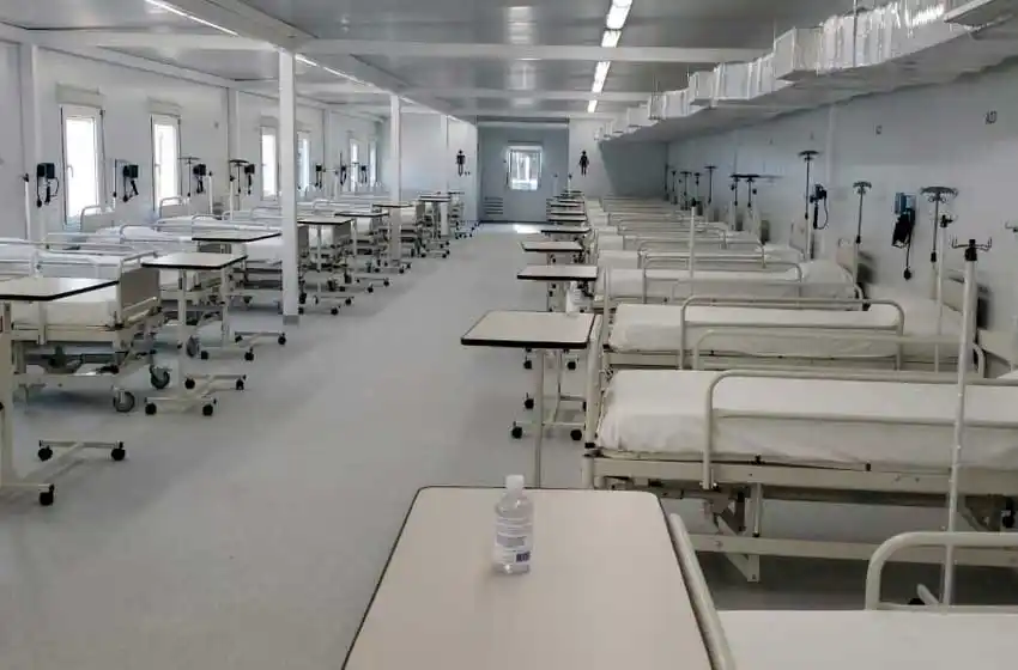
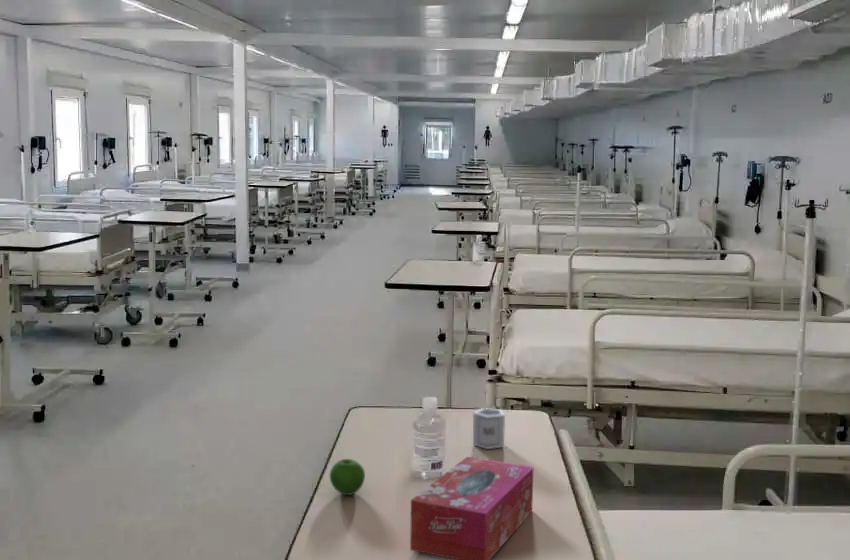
+ apple (347, 477)
+ cup (489, 427)
+ tissue box (475, 506)
